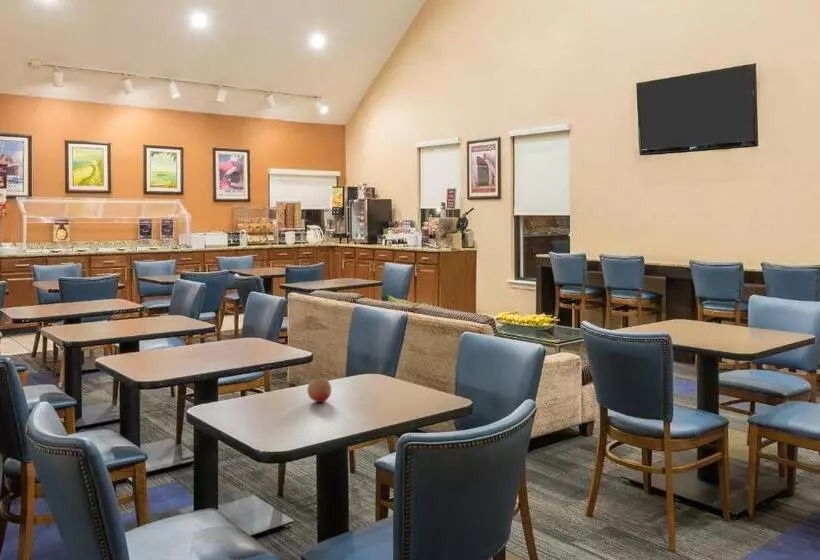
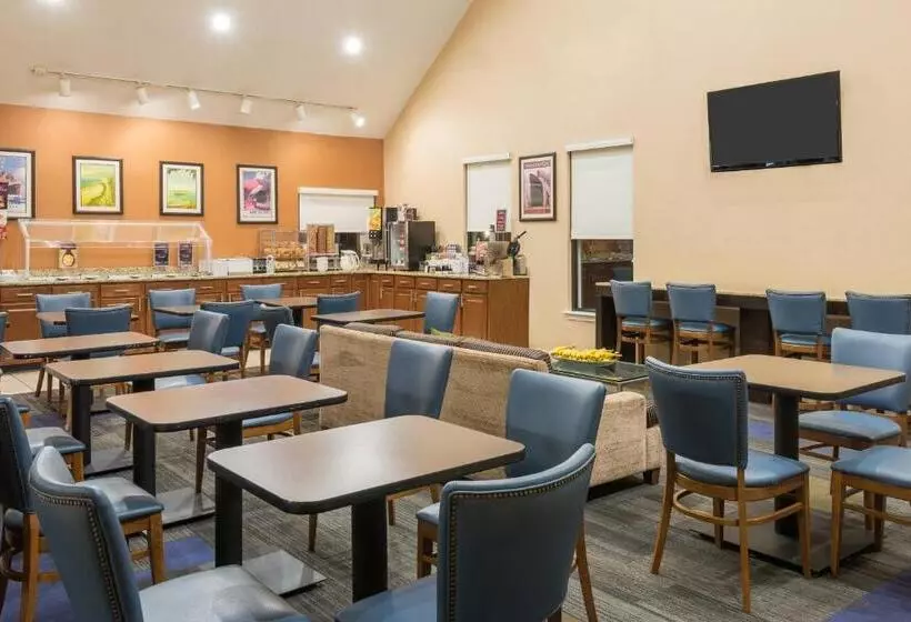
- fruit (319, 389)
